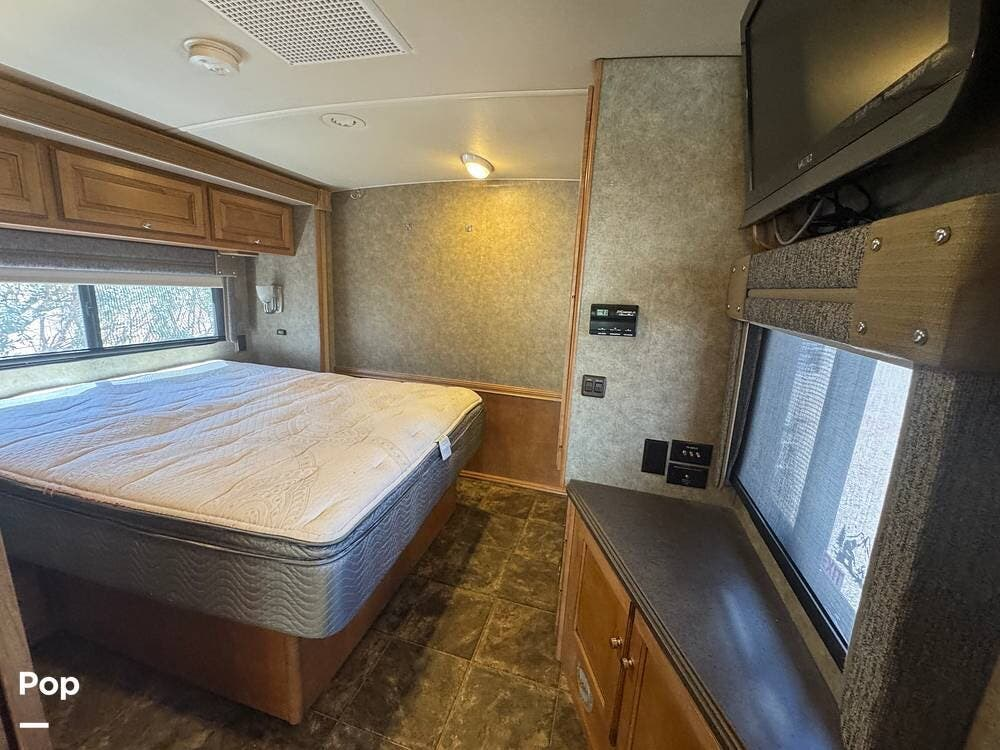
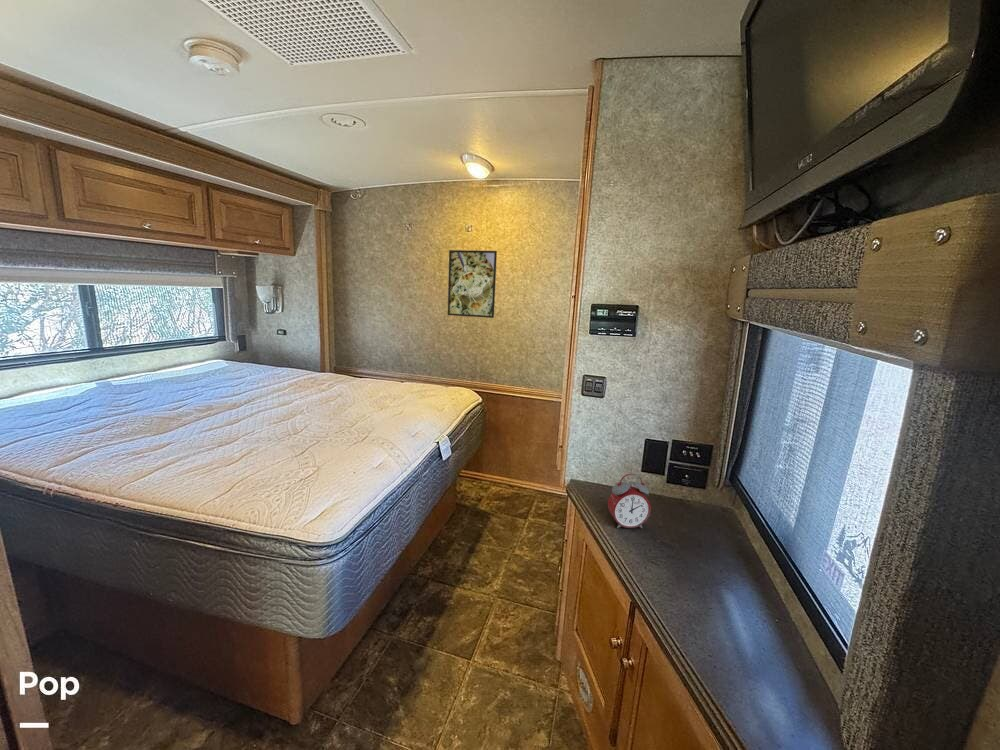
+ alarm clock (629, 499)
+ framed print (471, 284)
